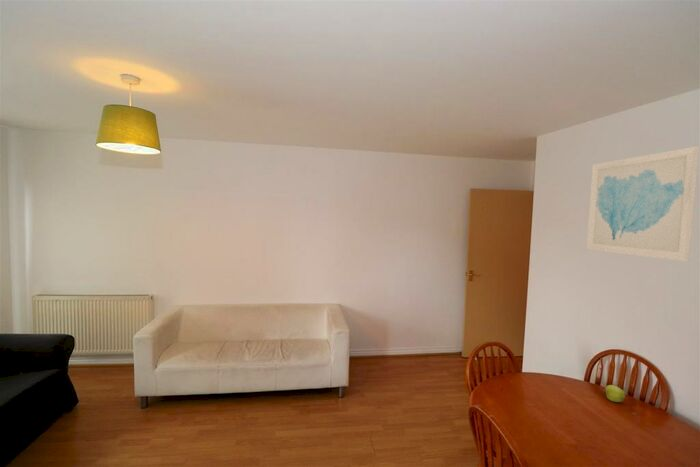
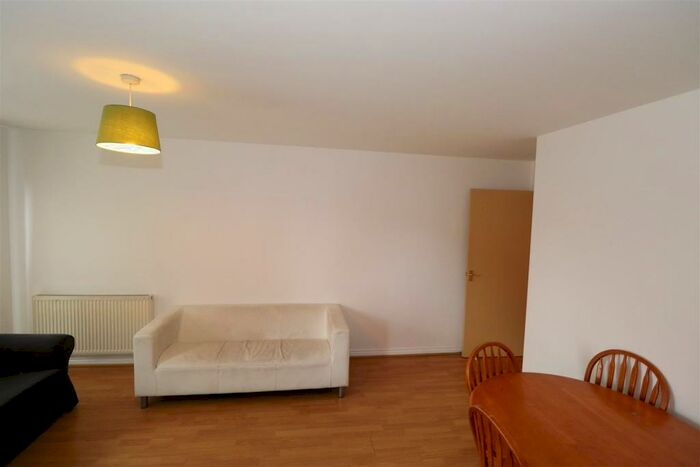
- wall art (634, 206)
- apple (614, 393)
